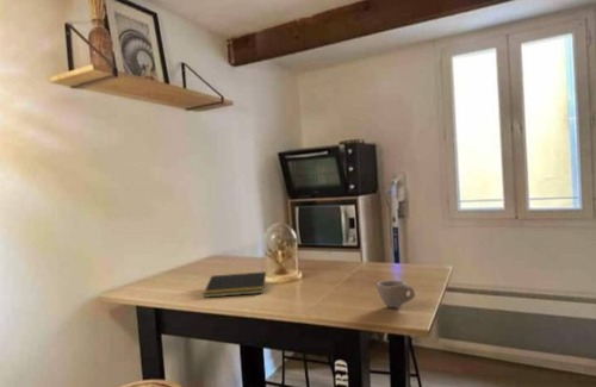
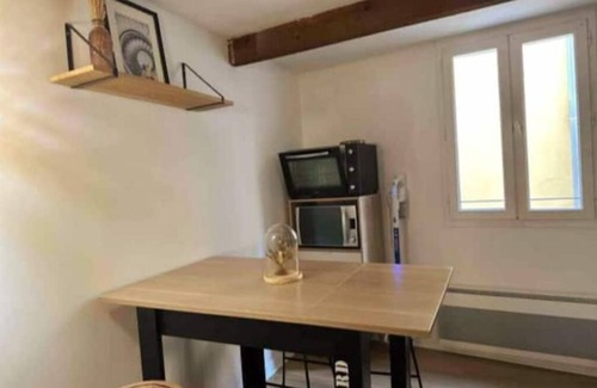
- notepad (236, 283)
- cup (396, 294)
